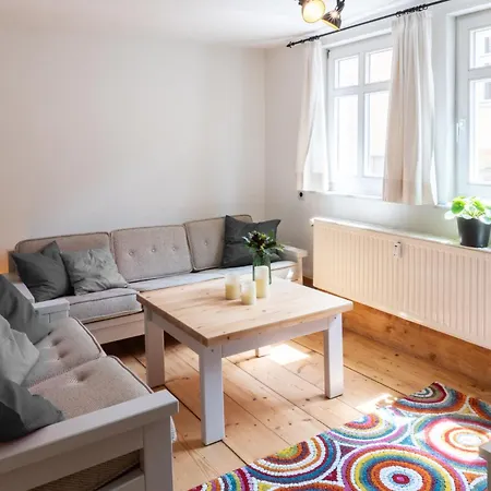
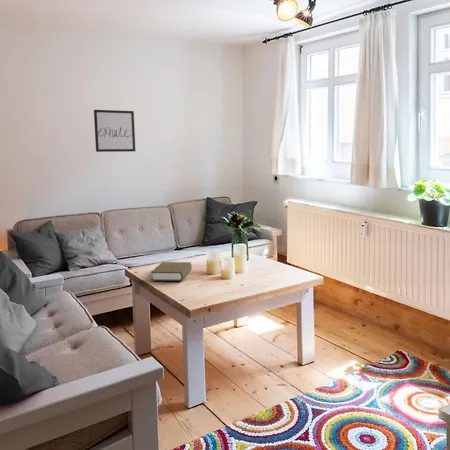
+ book (172, 271)
+ wall art (115, 131)
